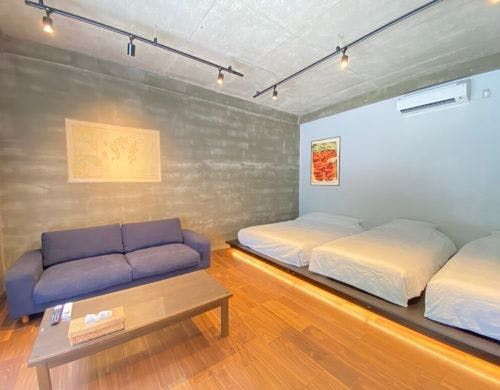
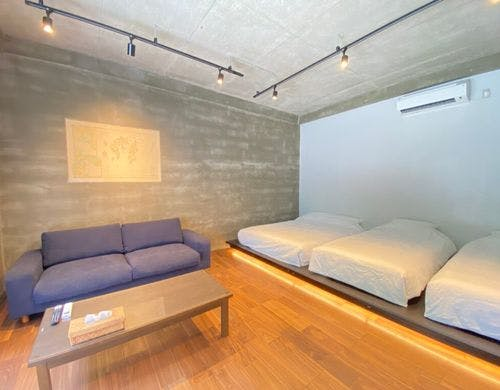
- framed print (324, 162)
